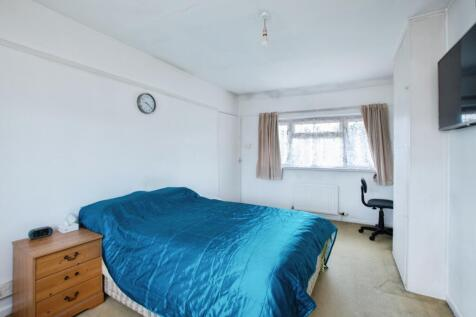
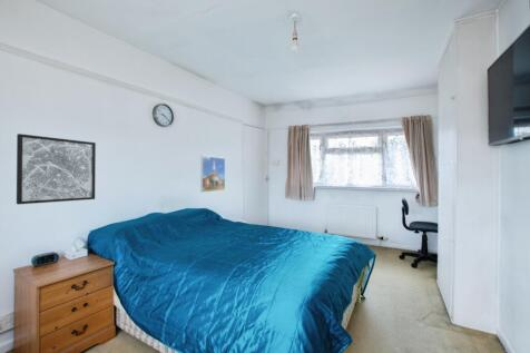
+ wall art (60, 169)
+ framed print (213, 174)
